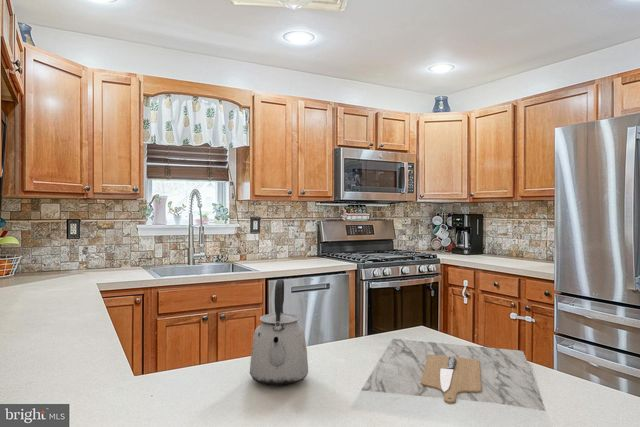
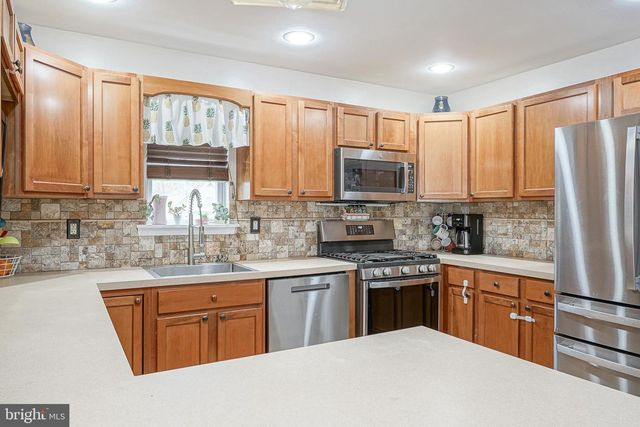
- cutting board (451, 373)
- kettle (278, 333)
